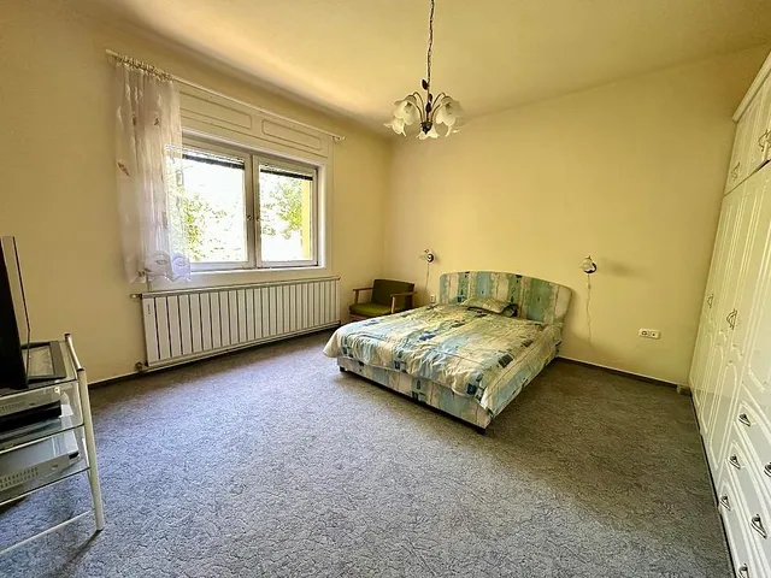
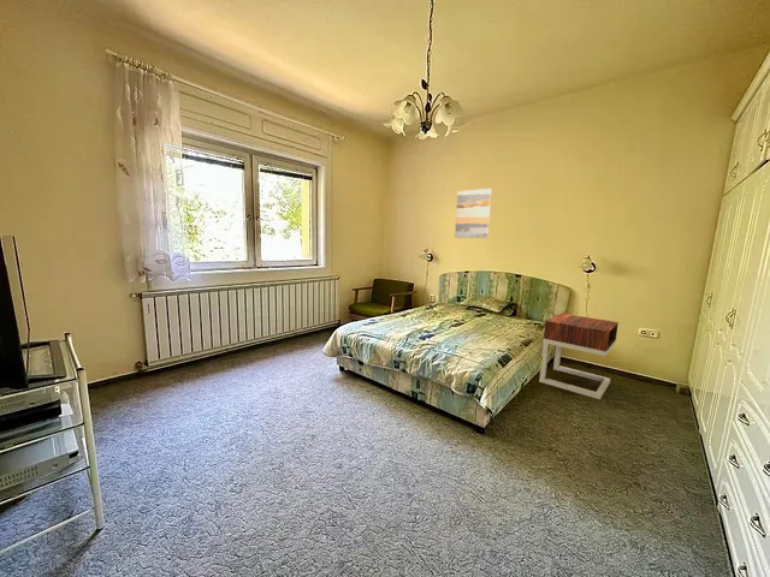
+ wall art (472, 214)
+ nightstand (579, 350)
